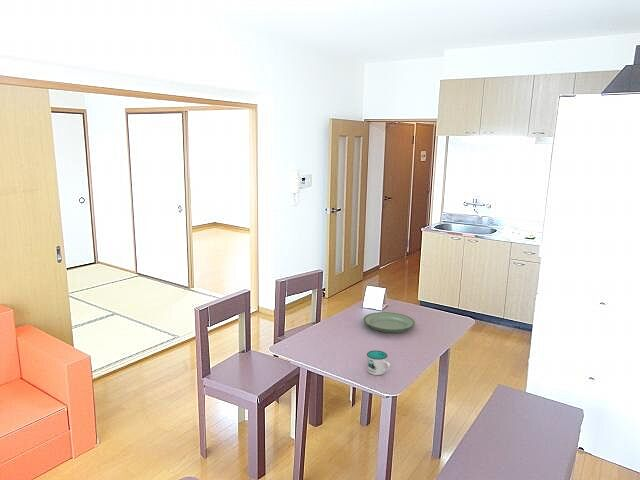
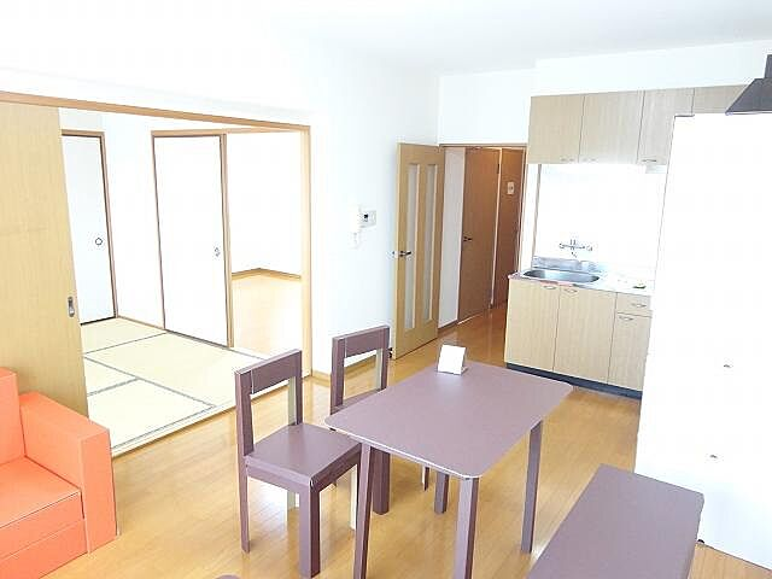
- plate (388, 323)
- mug (378, 363)
